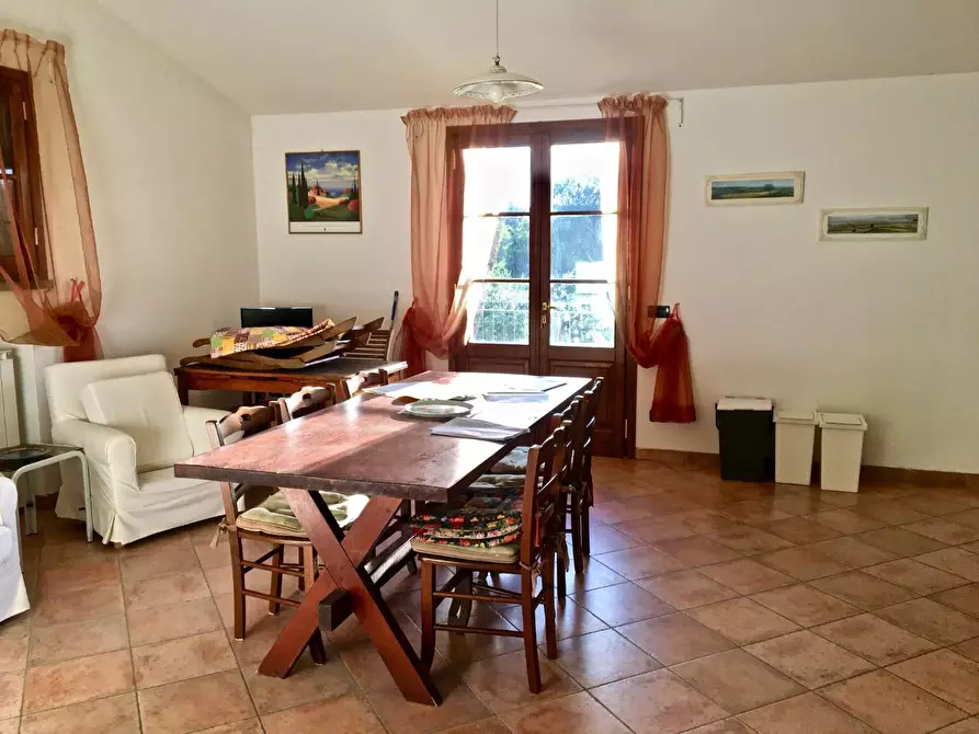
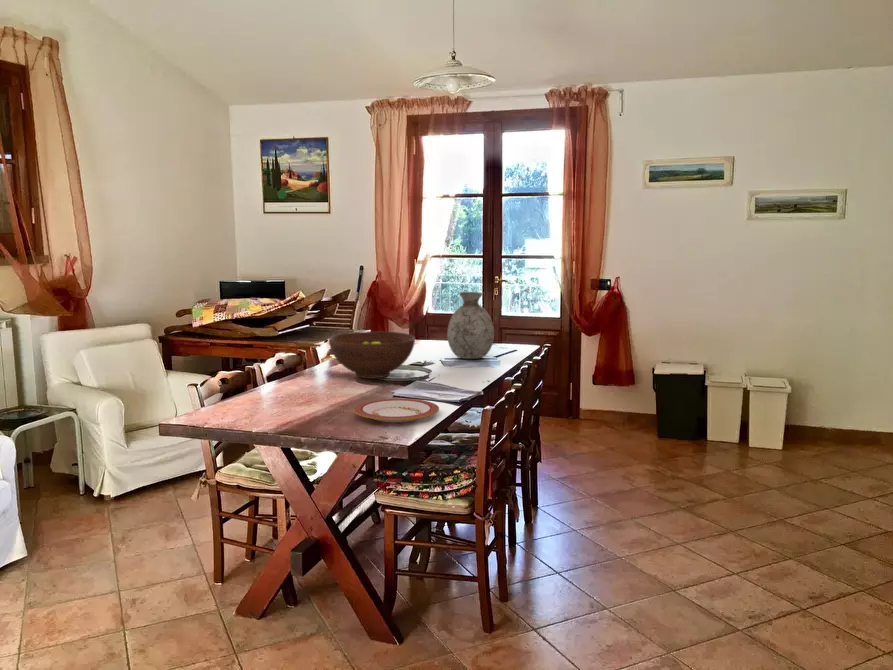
+ vase (470, 325)
+ plate (396, 411)
+ fruit bowl (372, 356)
